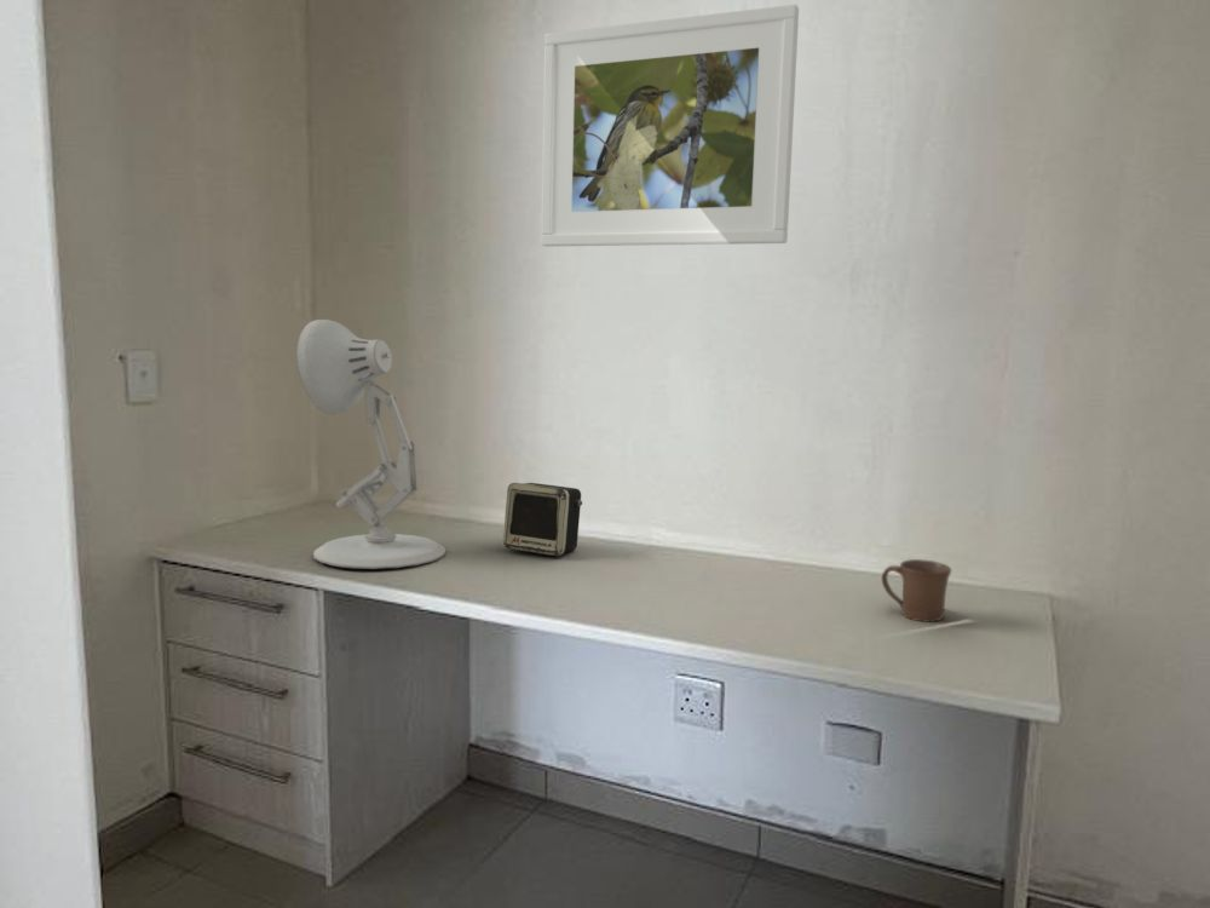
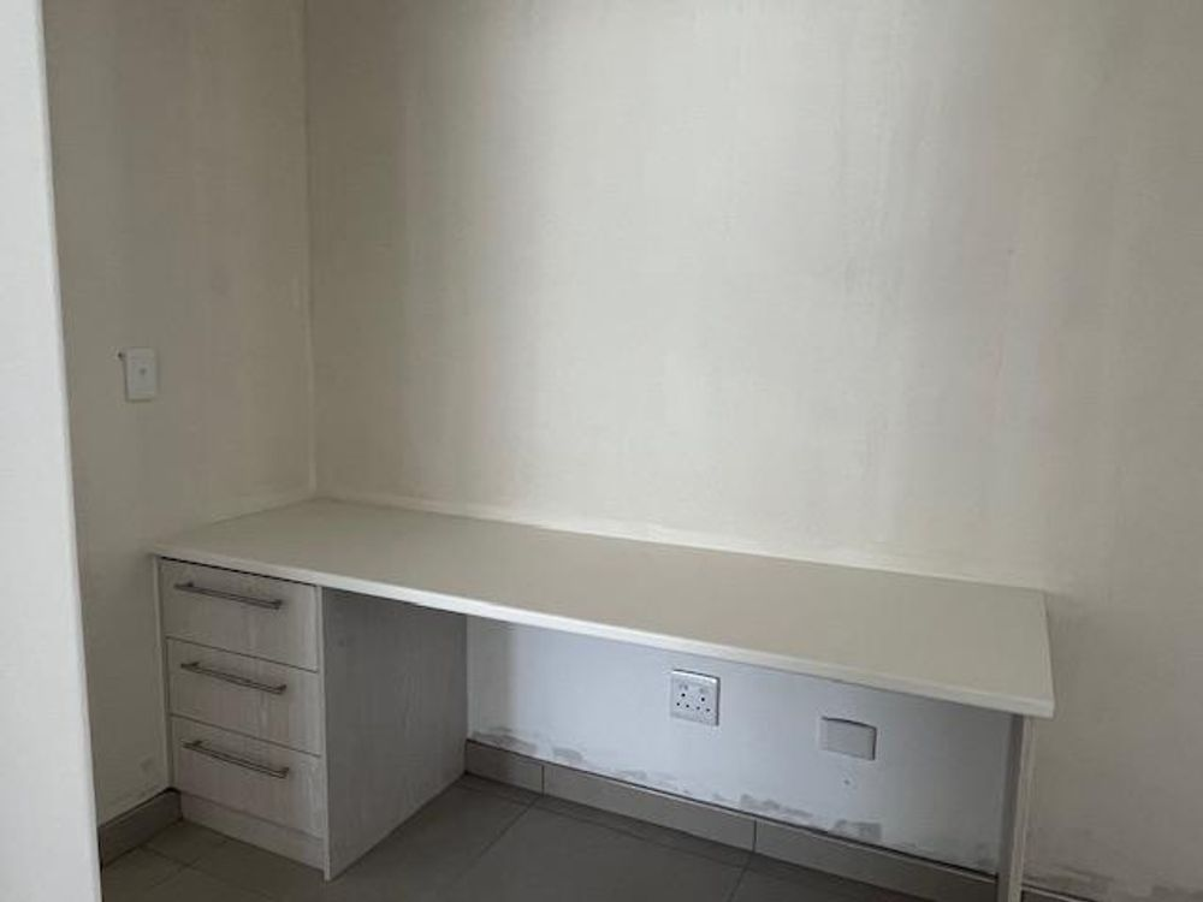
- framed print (661, 134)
- speaker (544, 517)
- desk lamp (375, 437)
- mug (915, 590)
